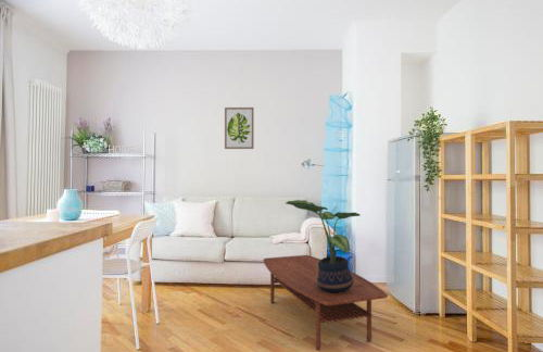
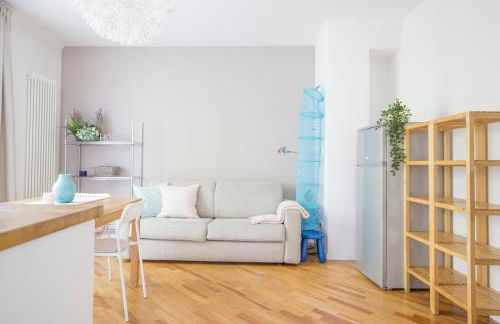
- coffee table (314, 296)
- potted plant (331, 240)
- wall art (239, 128)
